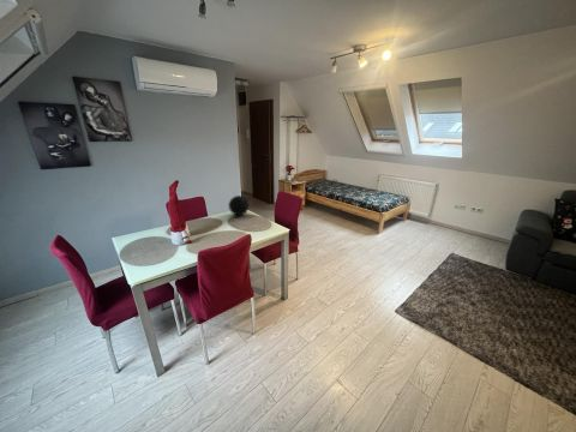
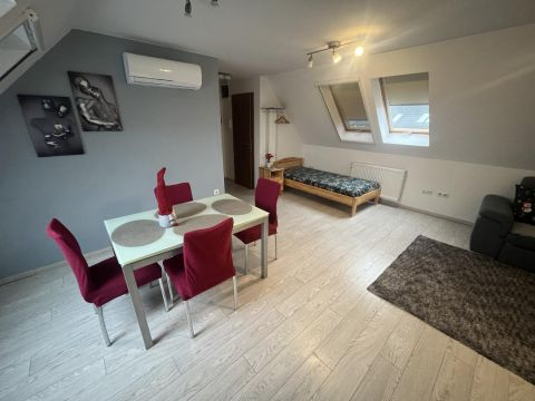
- decorative orb (239, 205)
